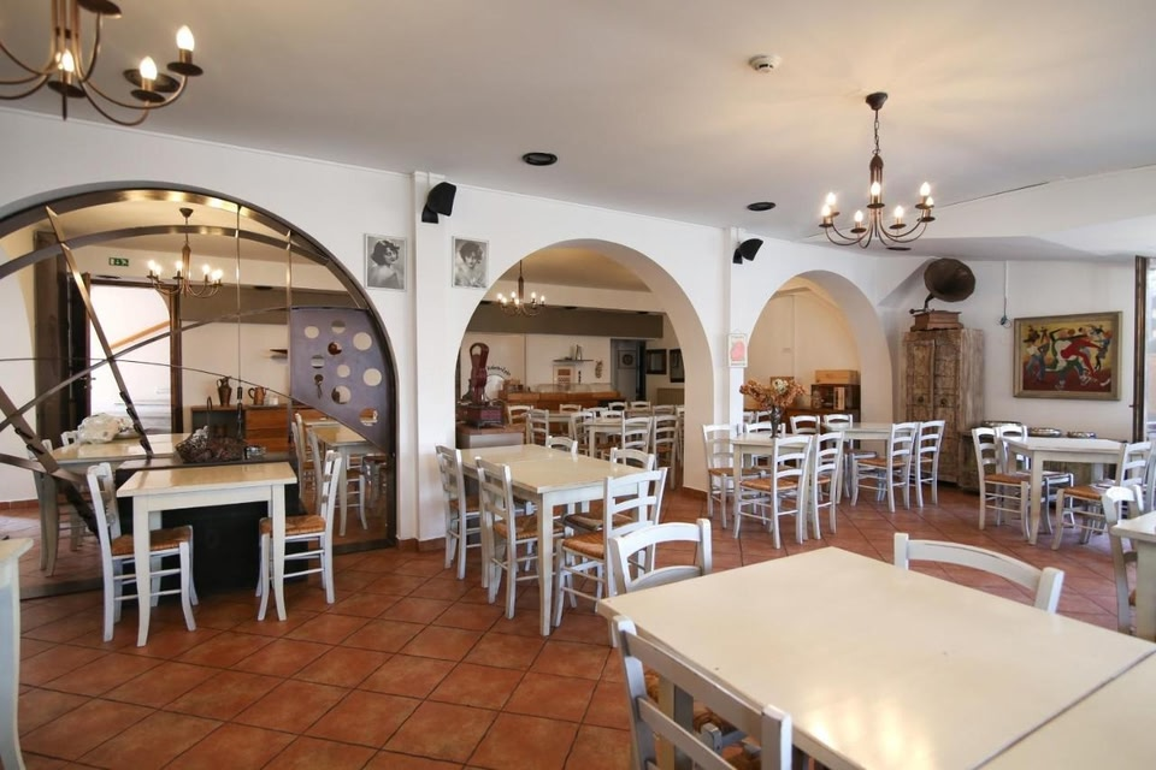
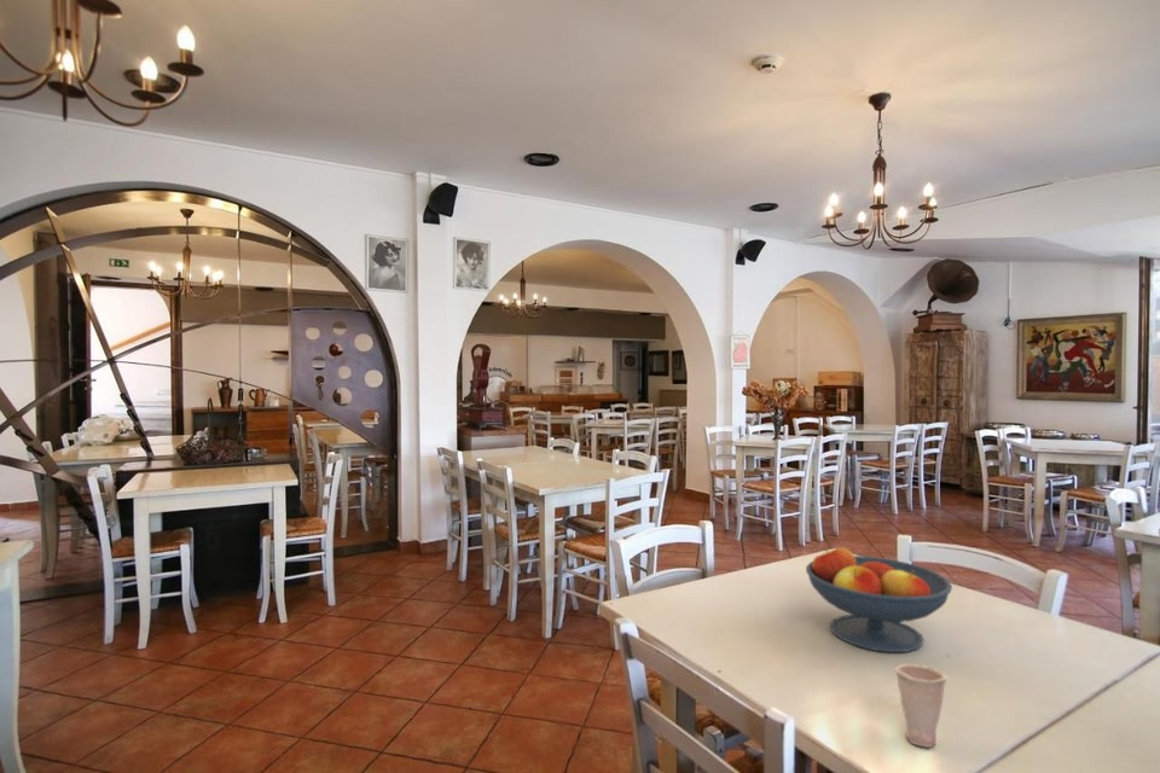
+ fruit bowl (875, 593)
+ cup (920, 703)
